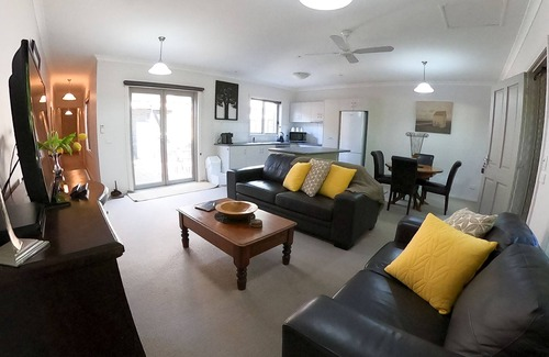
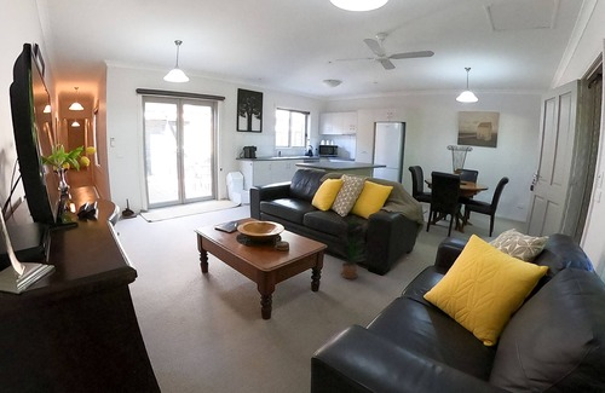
+ potted plant (352, 245)
